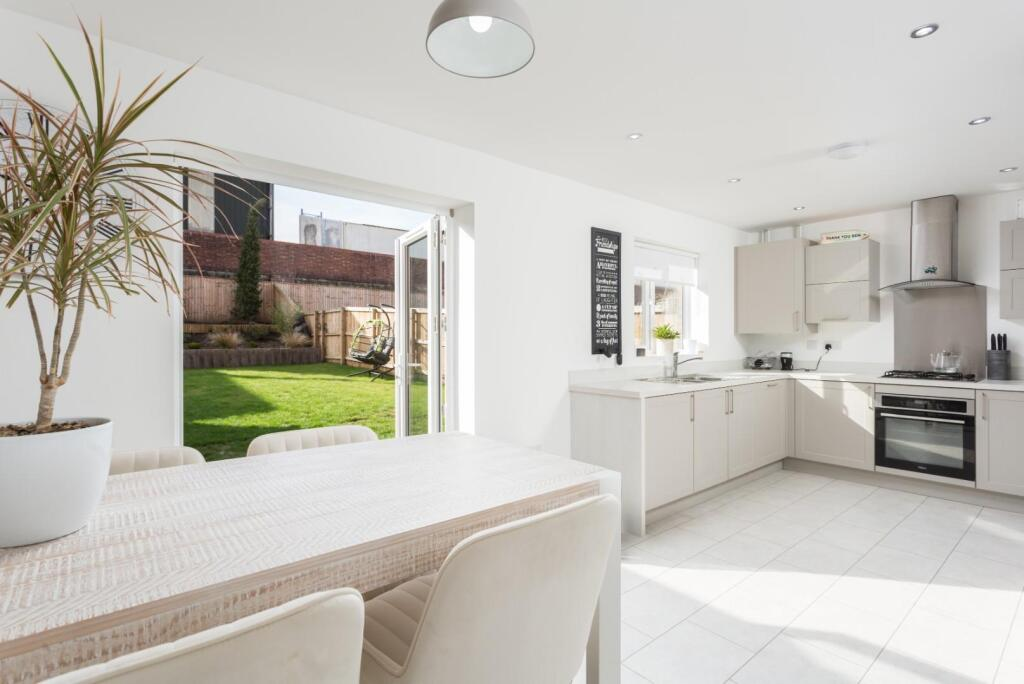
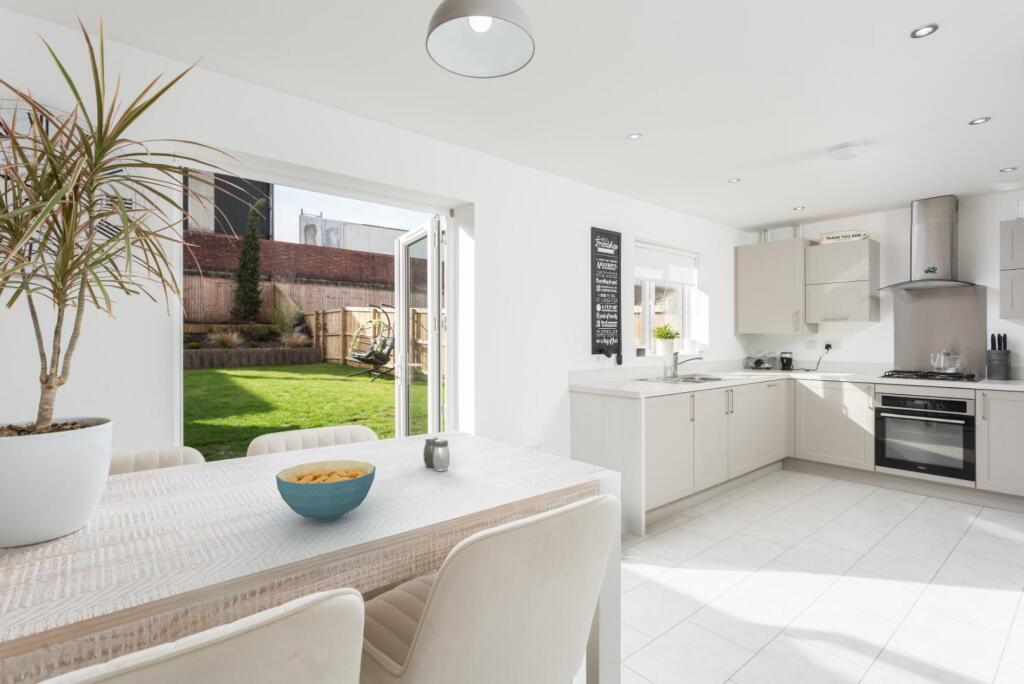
+ salt and pepper shaker (436, 453)
+ cereal bowl (327, 493)
